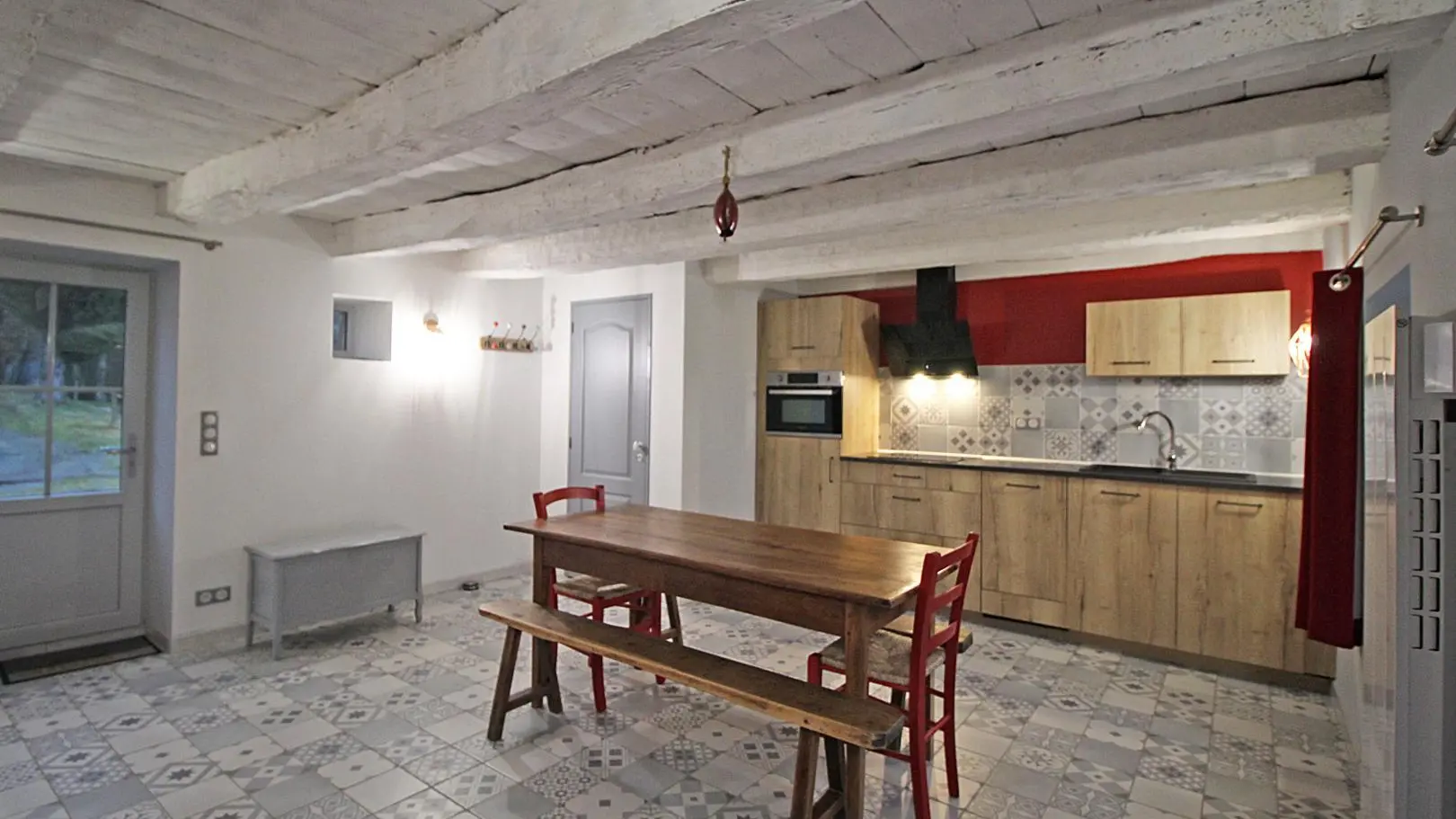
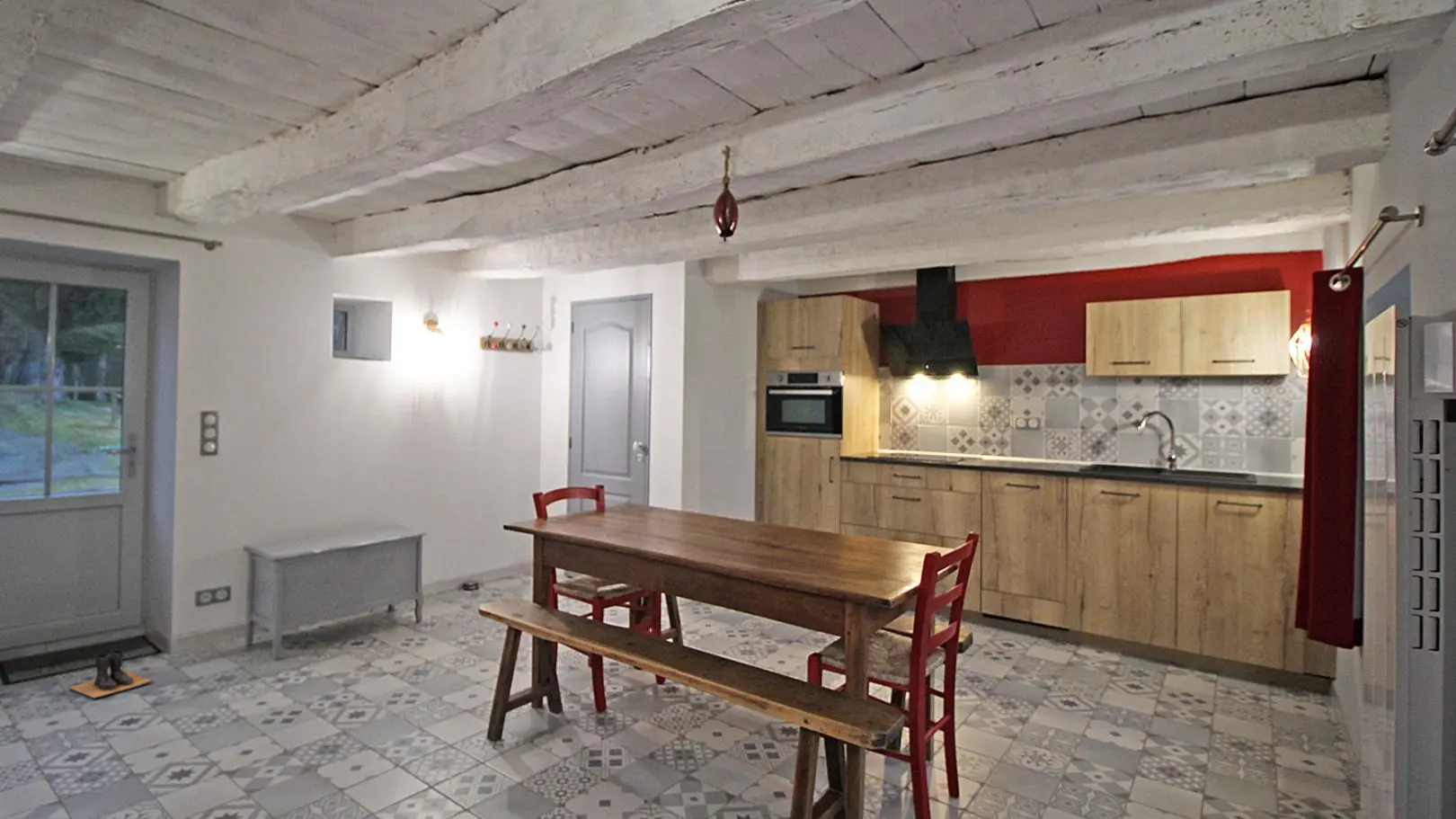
+ boots (111, 670)
